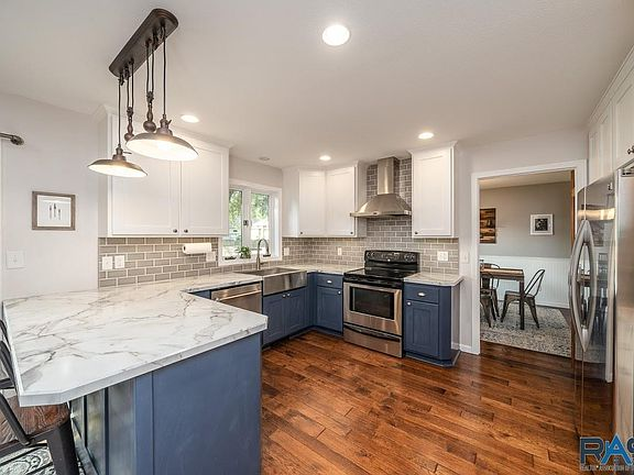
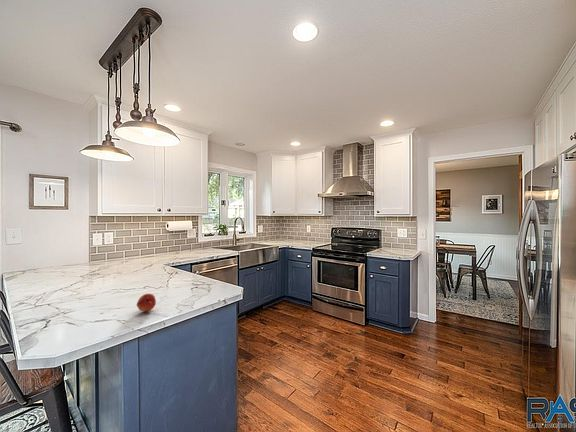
+ fruit (146, 302)
